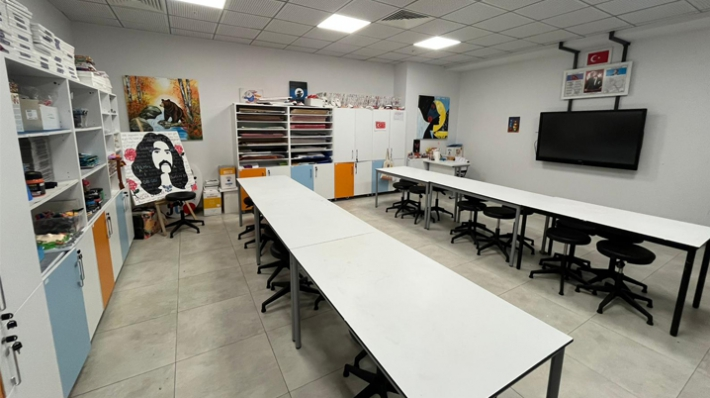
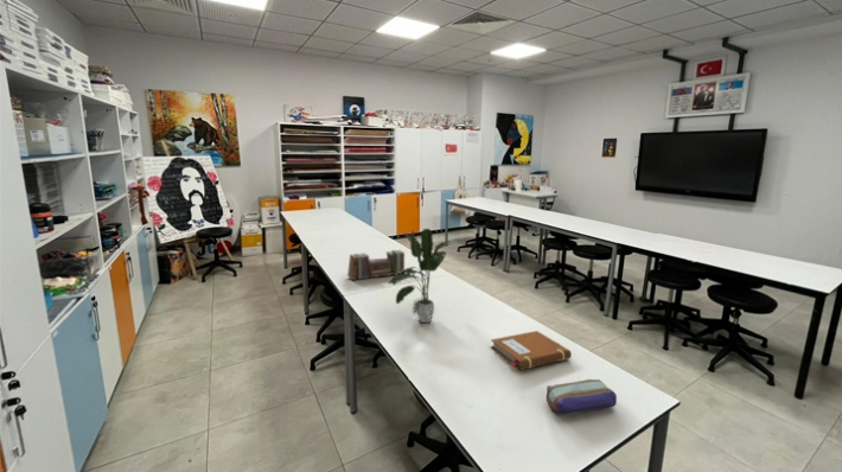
+ book (376, 263)
+ potted plant (421, 273)
+ notebook (528, 349)
+ pencil case (581, 396)
